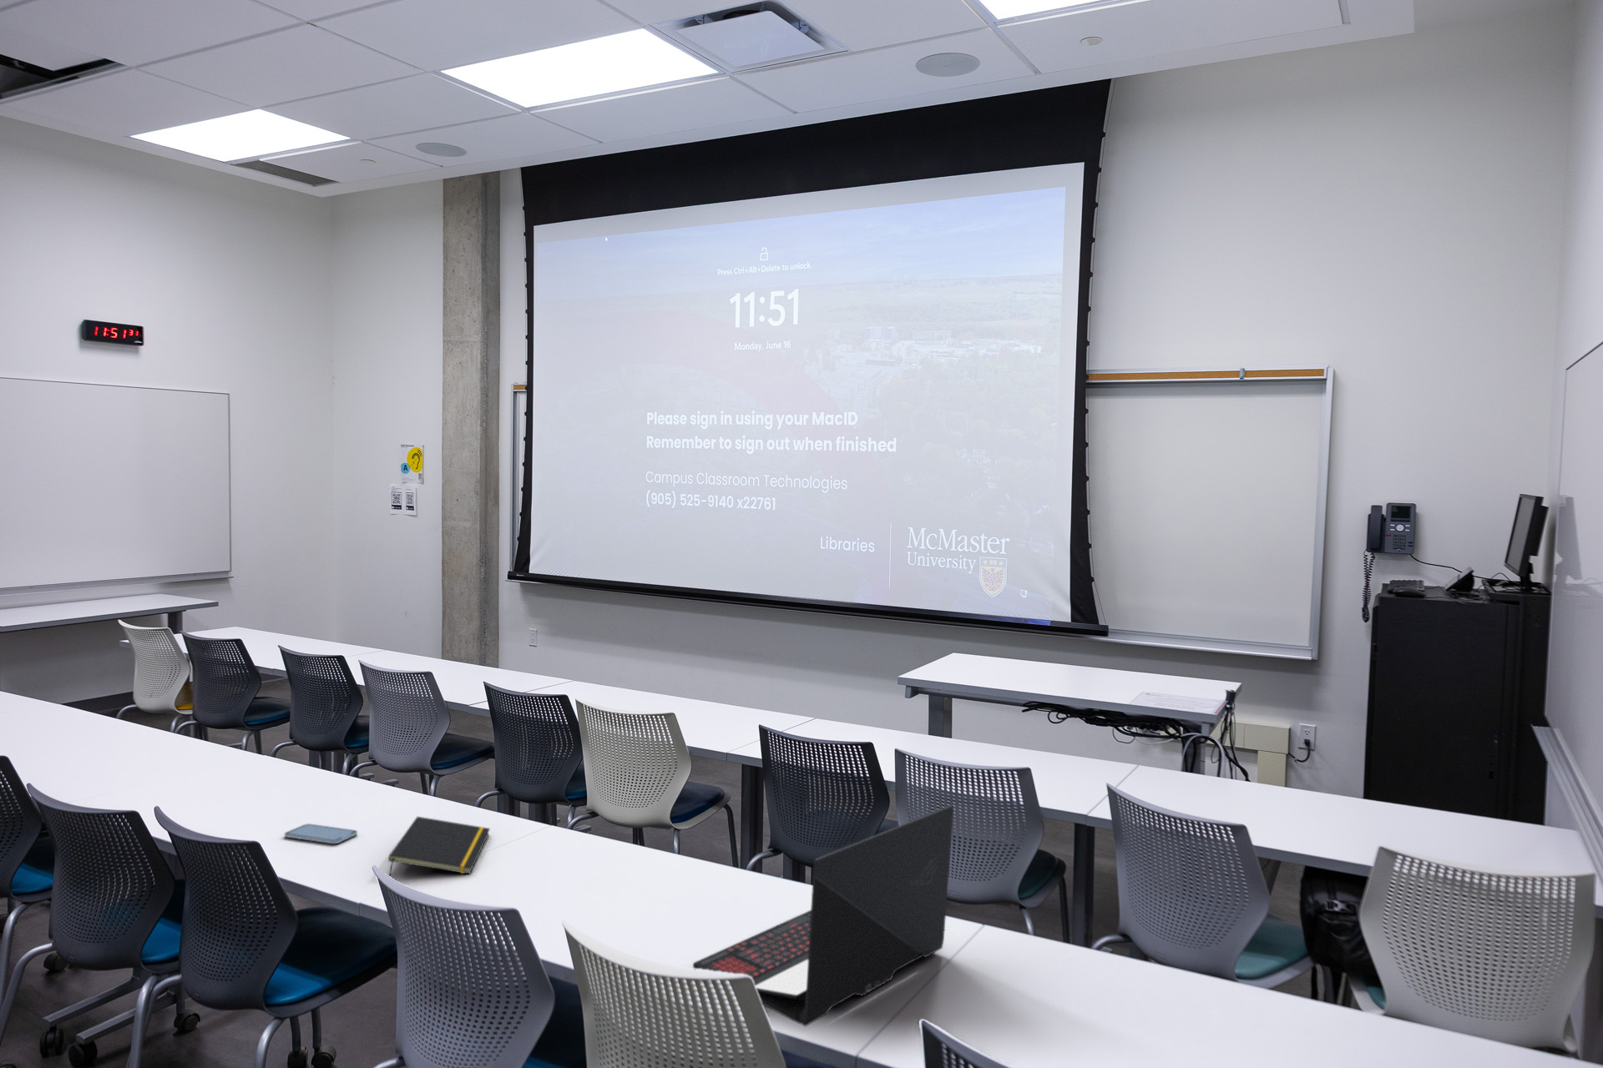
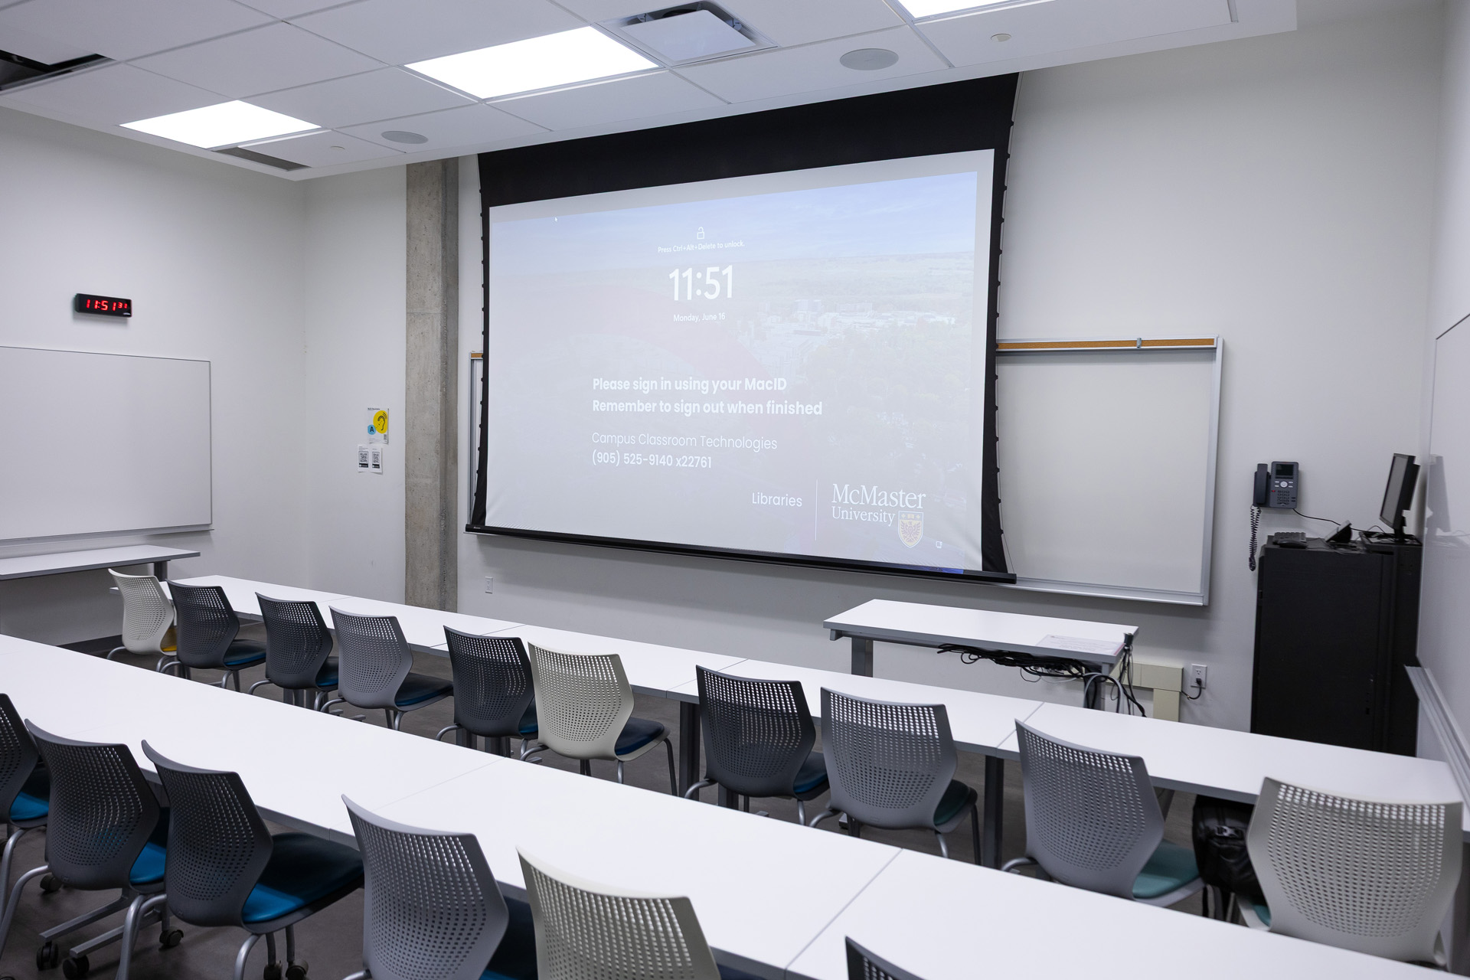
- smartphone (321, 833)
- notepad (441, 844)
- laptop (824, 887)
